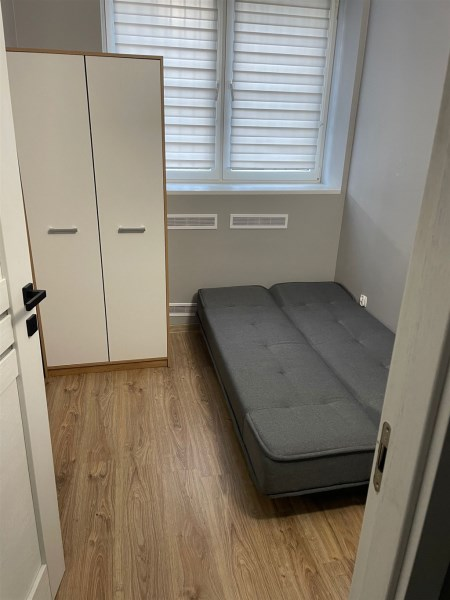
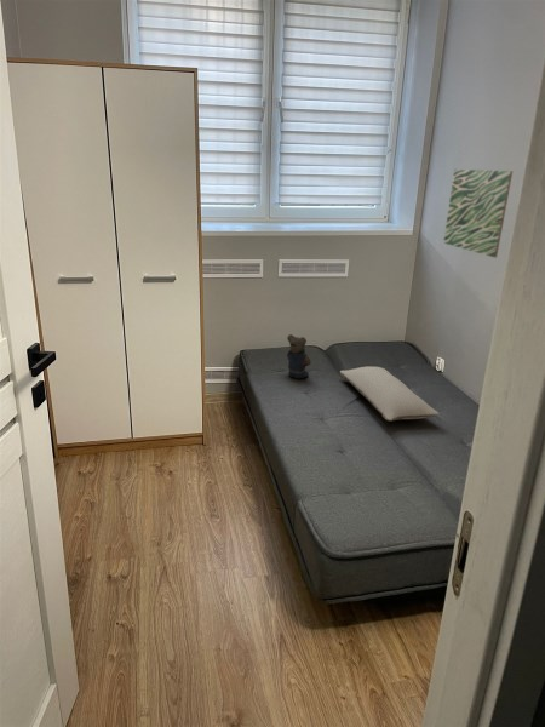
+ pillow (385, 390)
+ teddy bear (298, 356)
+ wall art (474, 211)
